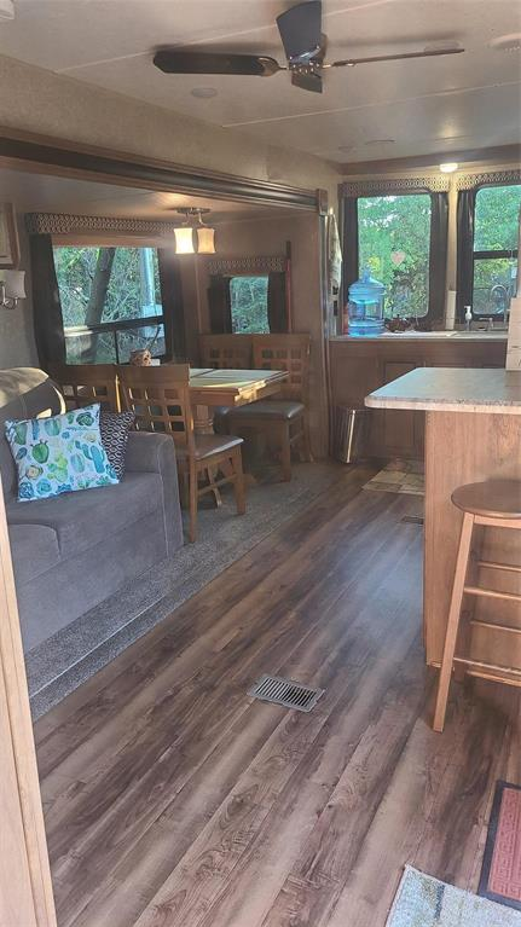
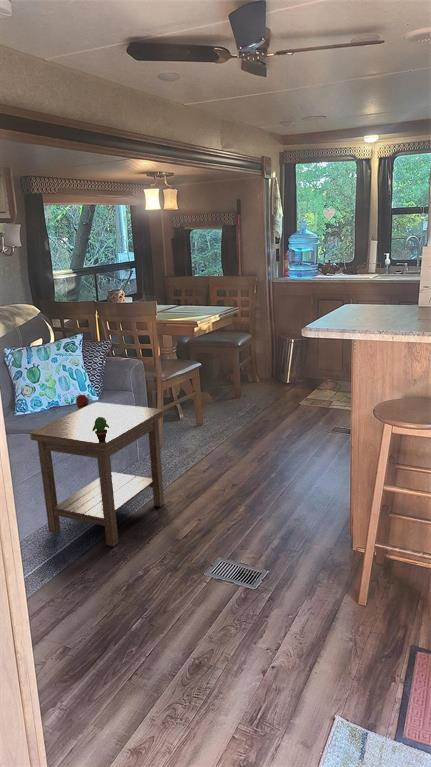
+ side table (104, 469)
+ potted cactus (76, 412)
